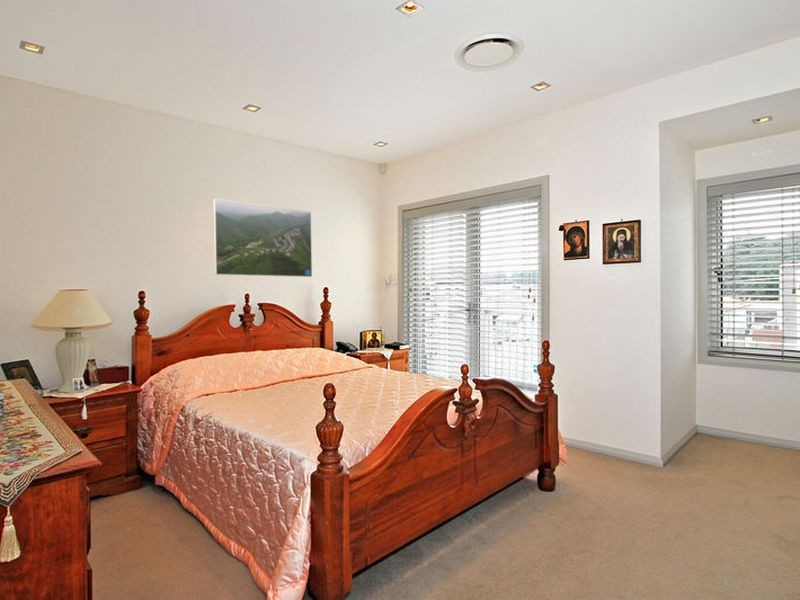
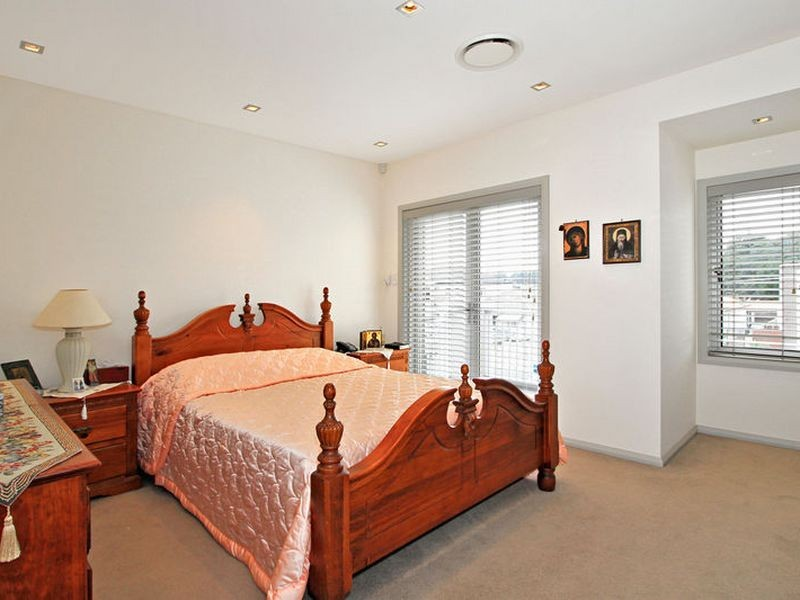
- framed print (266, 240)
